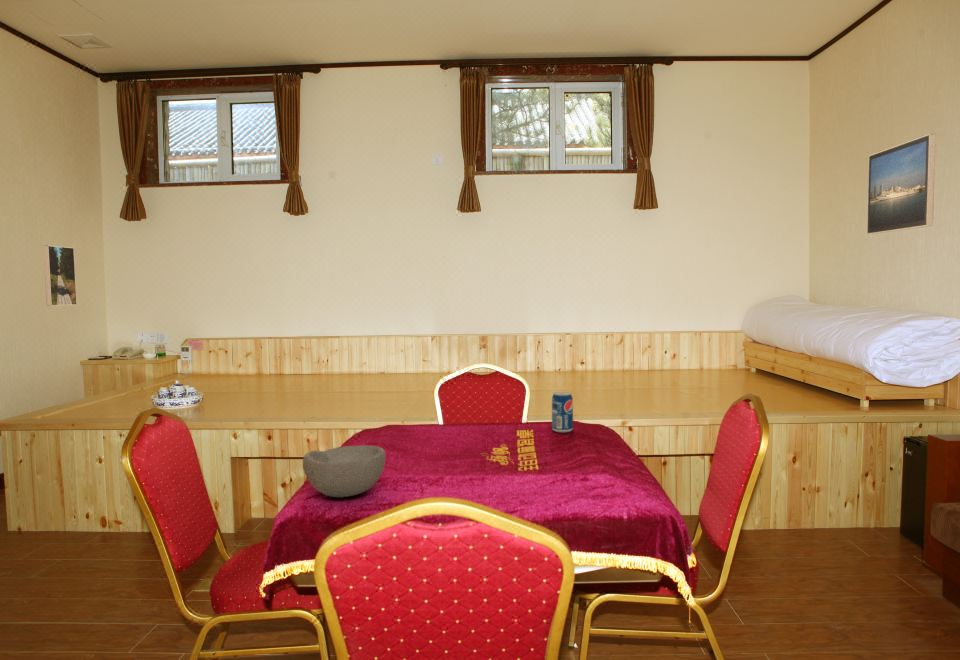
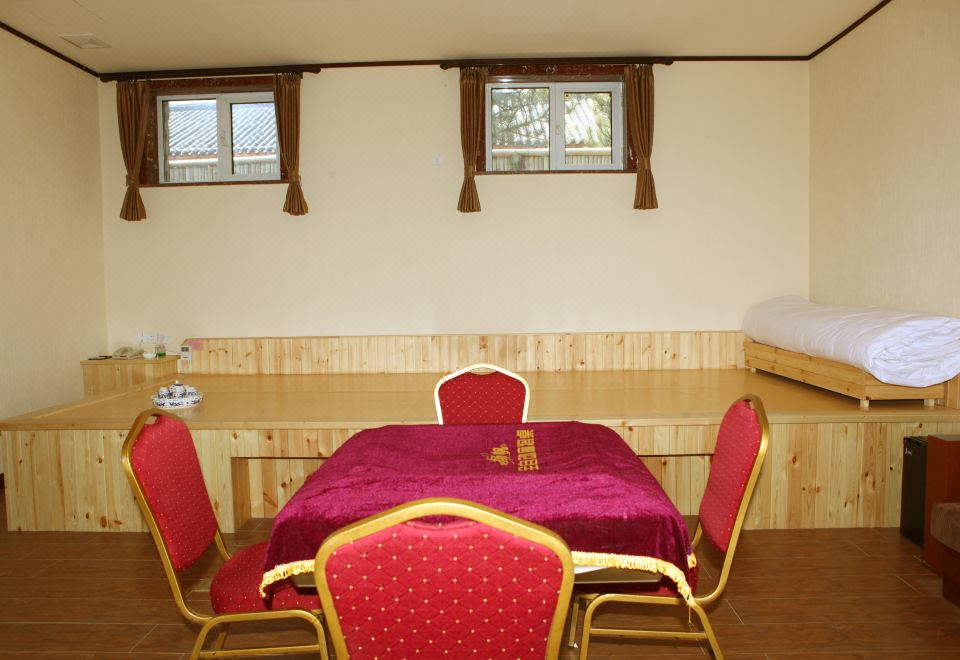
- bowl (344, 472)
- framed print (60, 276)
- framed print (898, 188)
- beverage can (562, 411)
